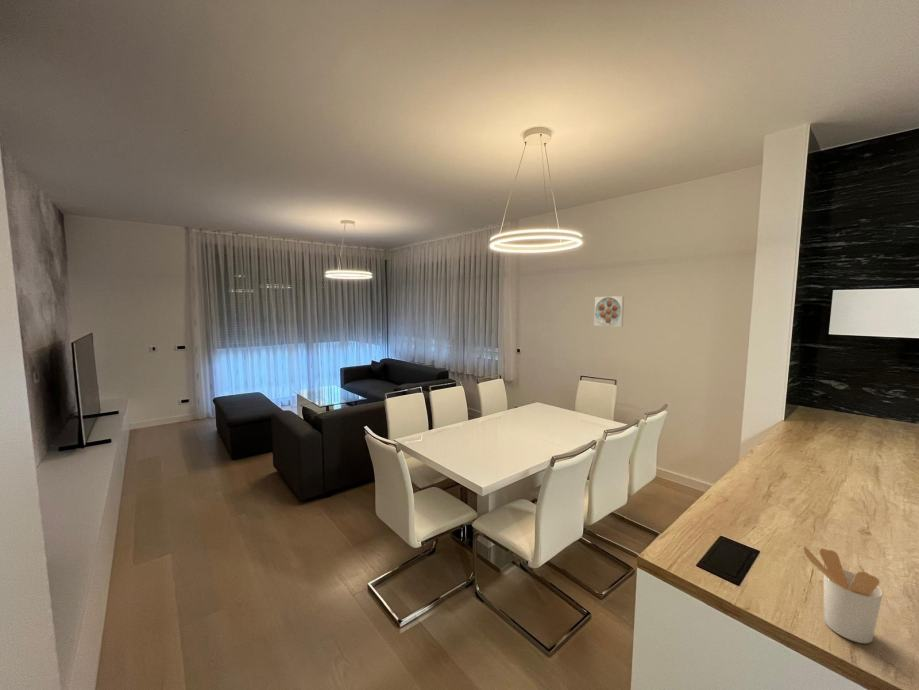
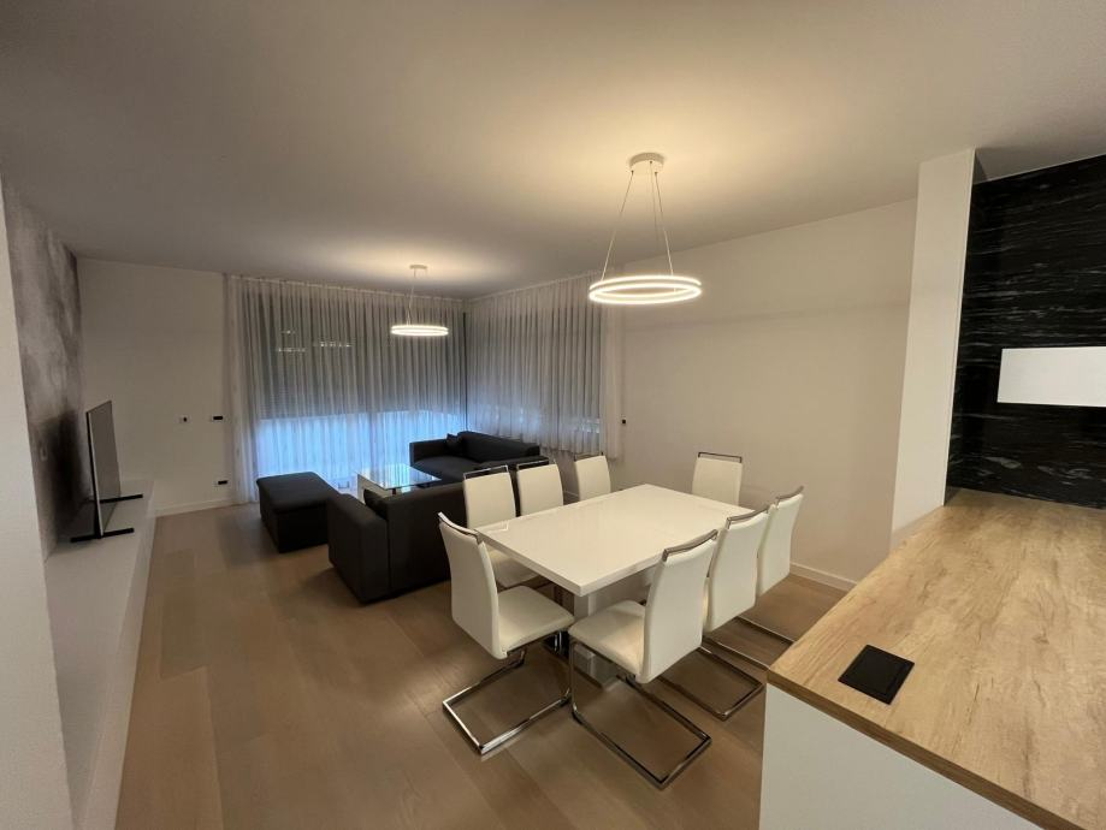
- utensil holder (837, 591)
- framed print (608, 311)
